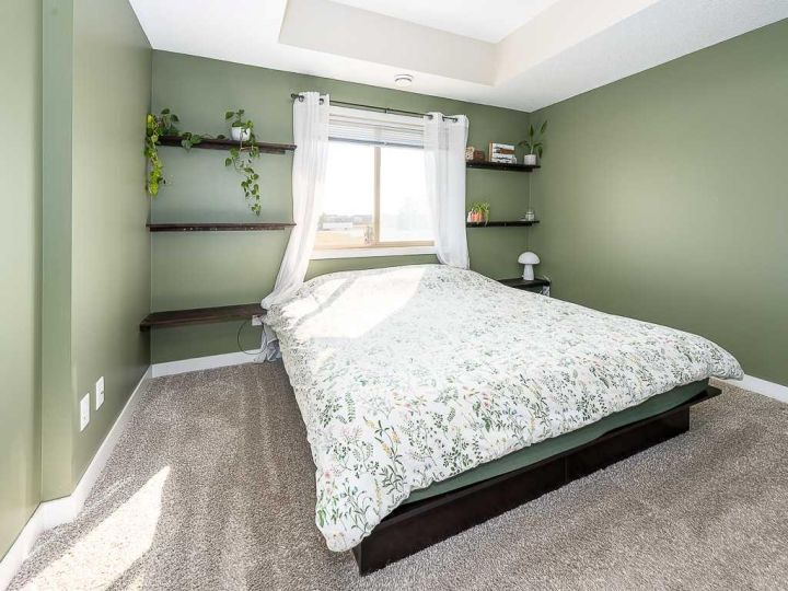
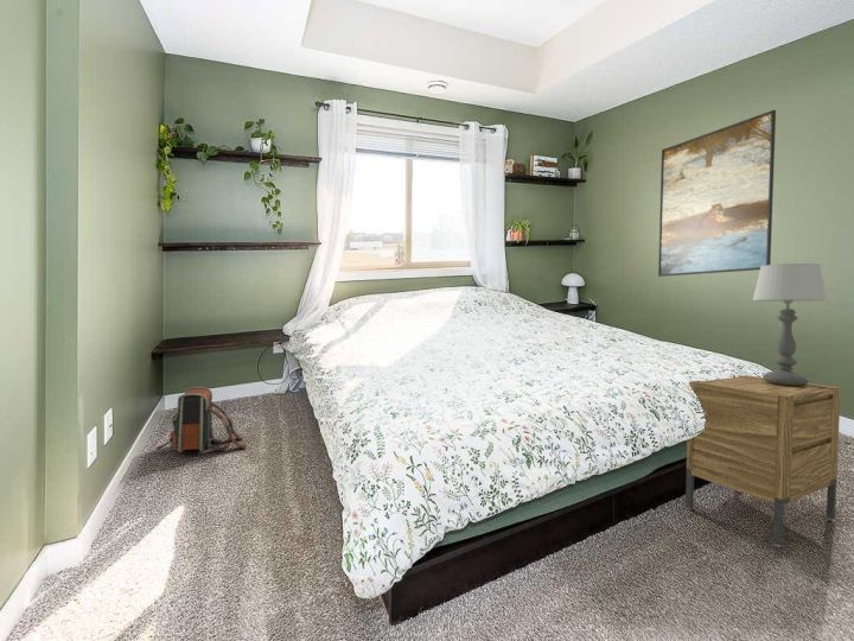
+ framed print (709, 203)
+ backpack (203, 418)
+ table lamp (786, 324)
+ nightstand (760, 449)
